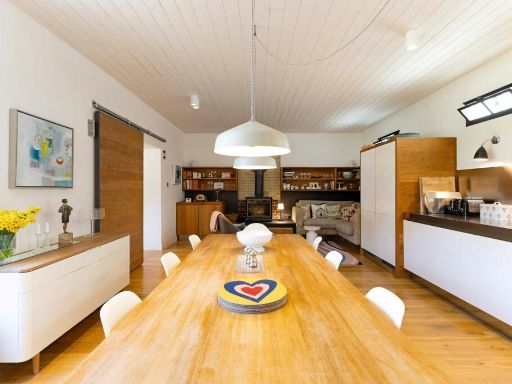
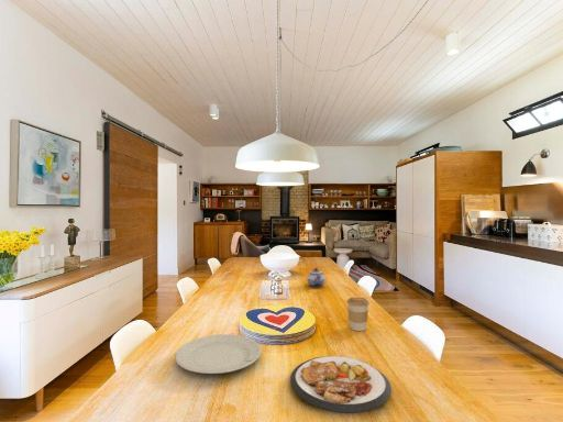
+ teapot (316, 277)
+ chinaware (219, 354)
+ plate (339, 377)
+ coffee cup (357, 312)
